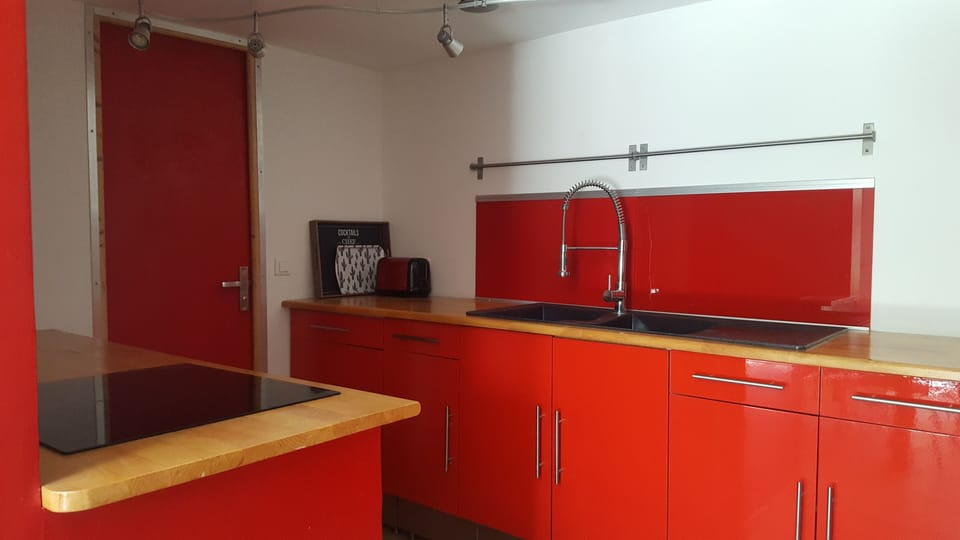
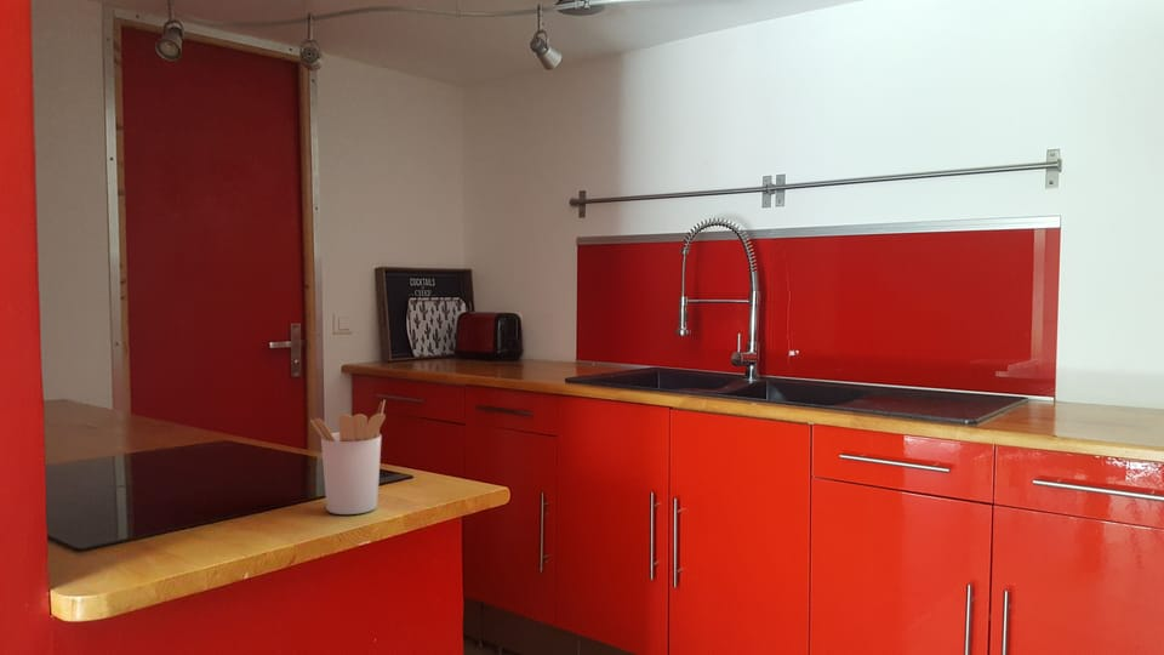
+ utensil holder (355, 457)
